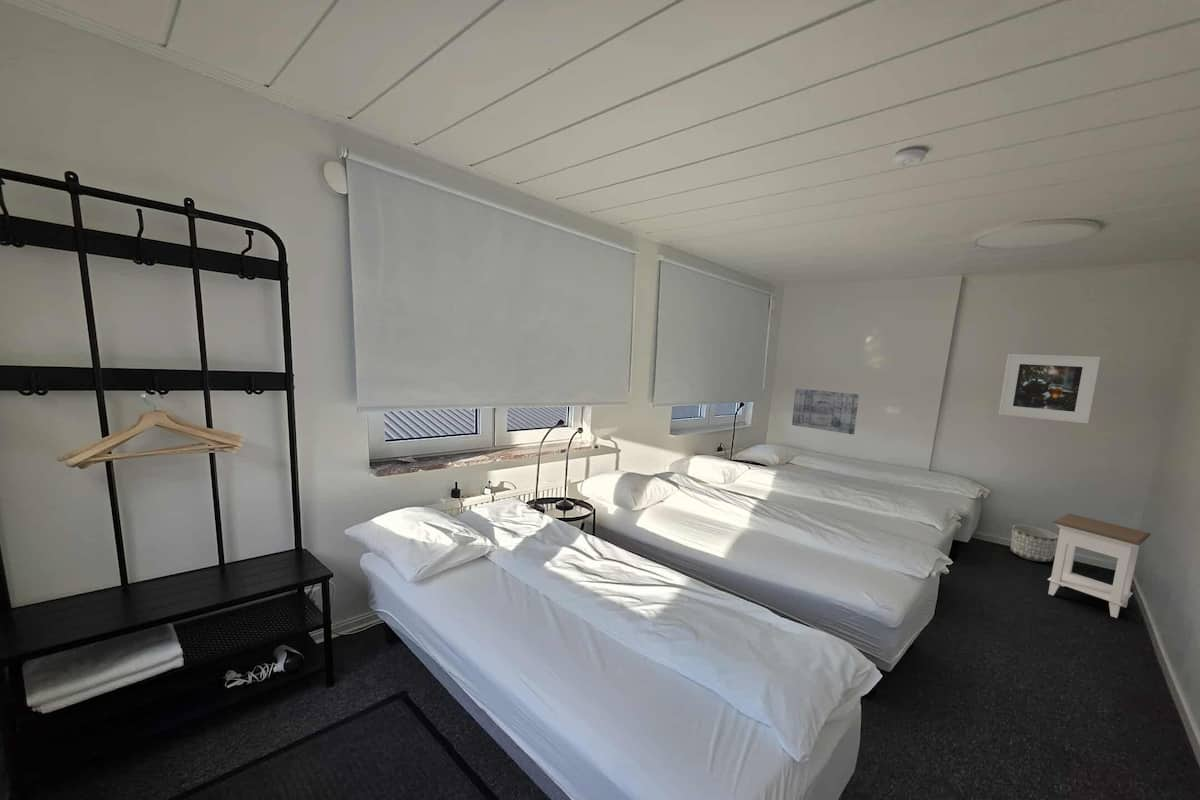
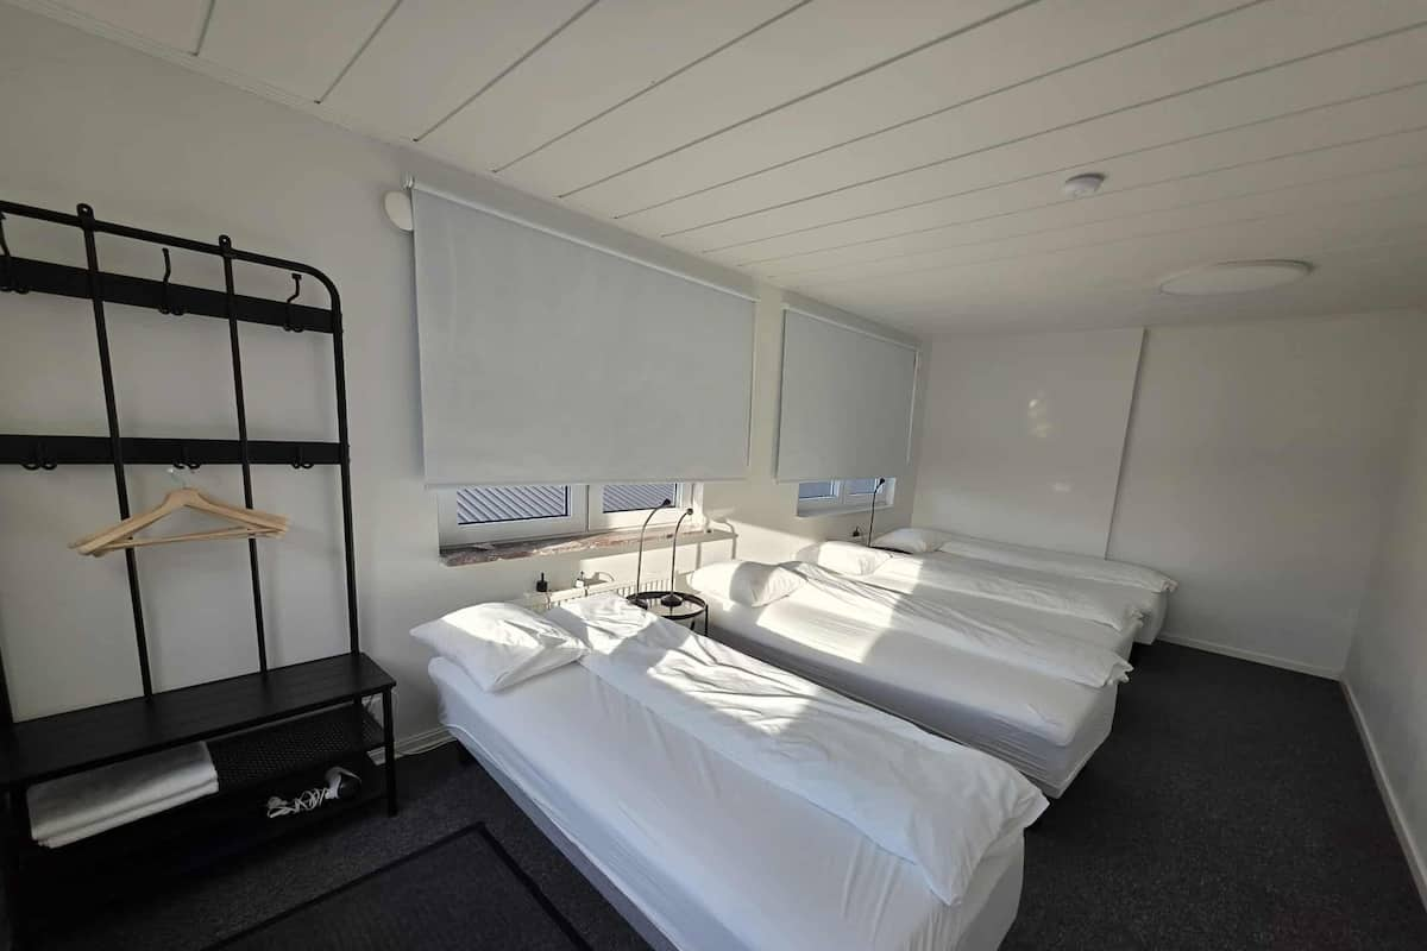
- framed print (1046, 387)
- nightstand (1098, 552)
- planter (1032, 544)
- wall art (823, 410)
